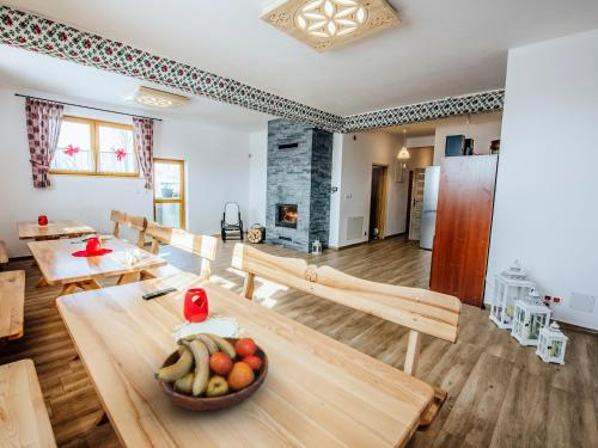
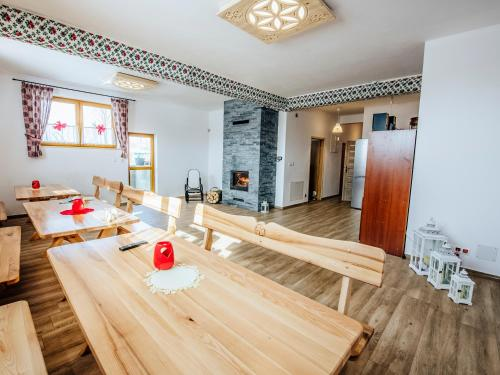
- fruit bowl (215, 358)
